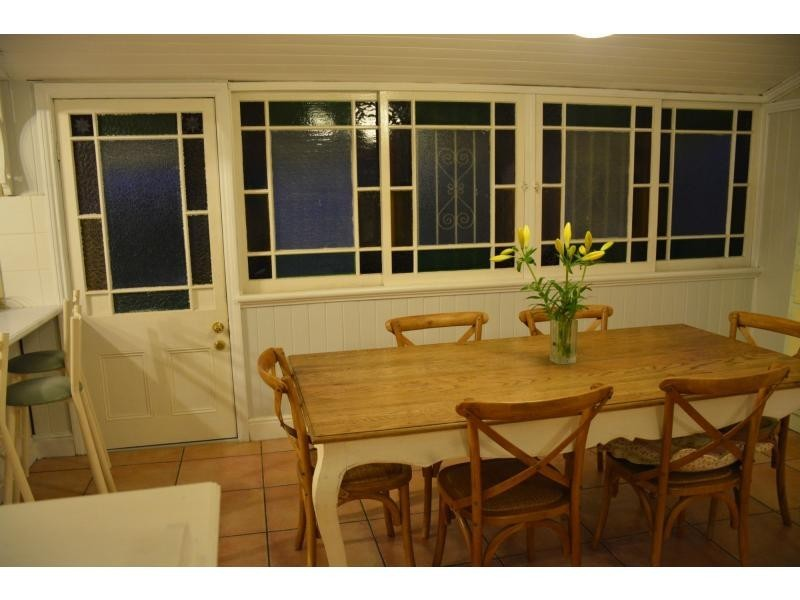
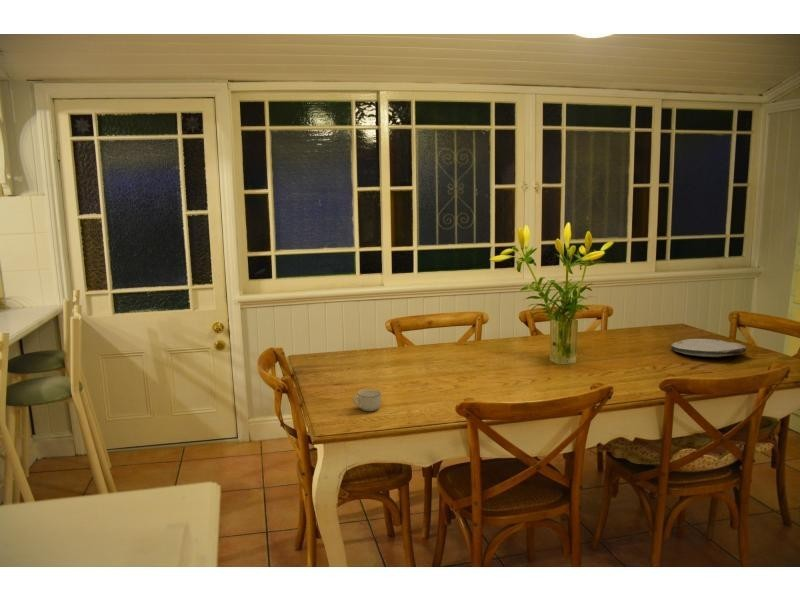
+ cup (366, 401)
+ plate (707, 348)
